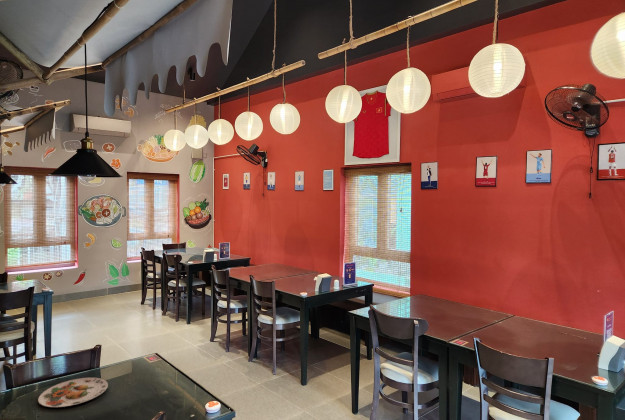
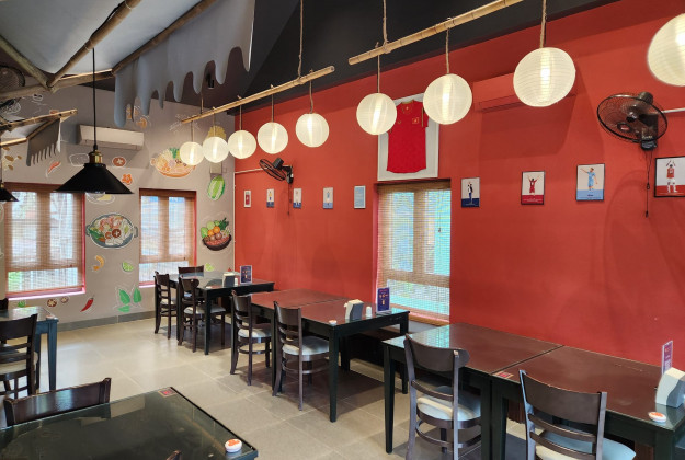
- plate (74, 392)
